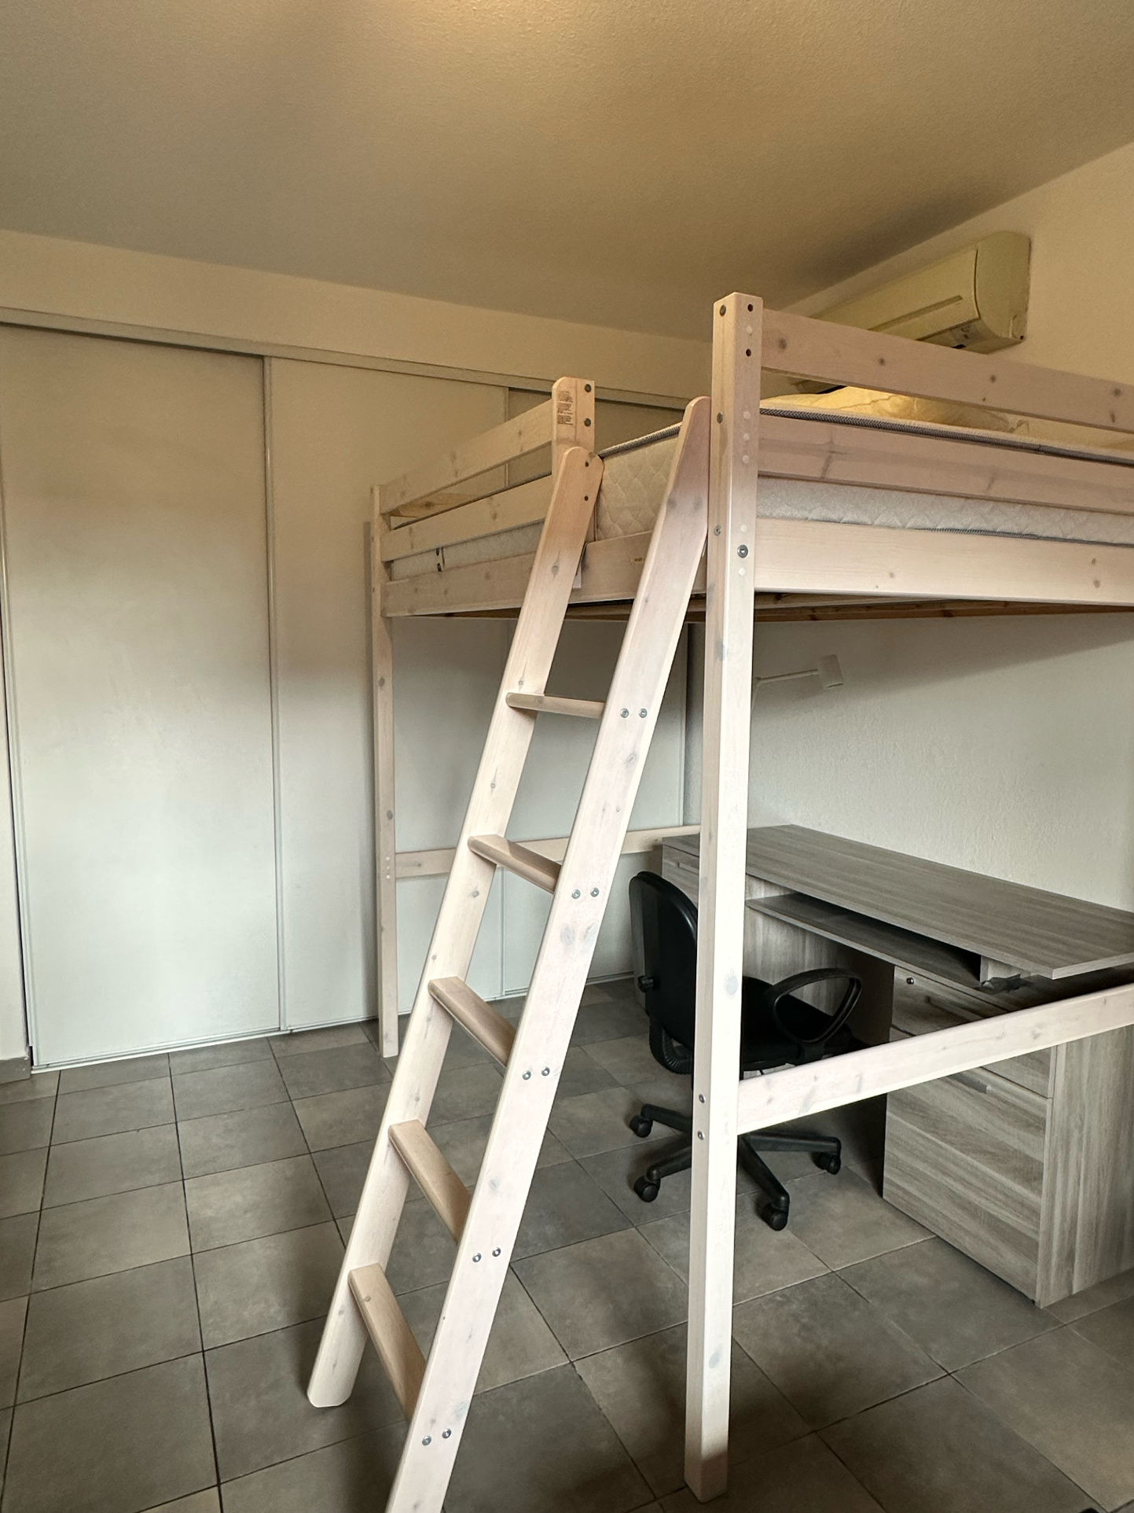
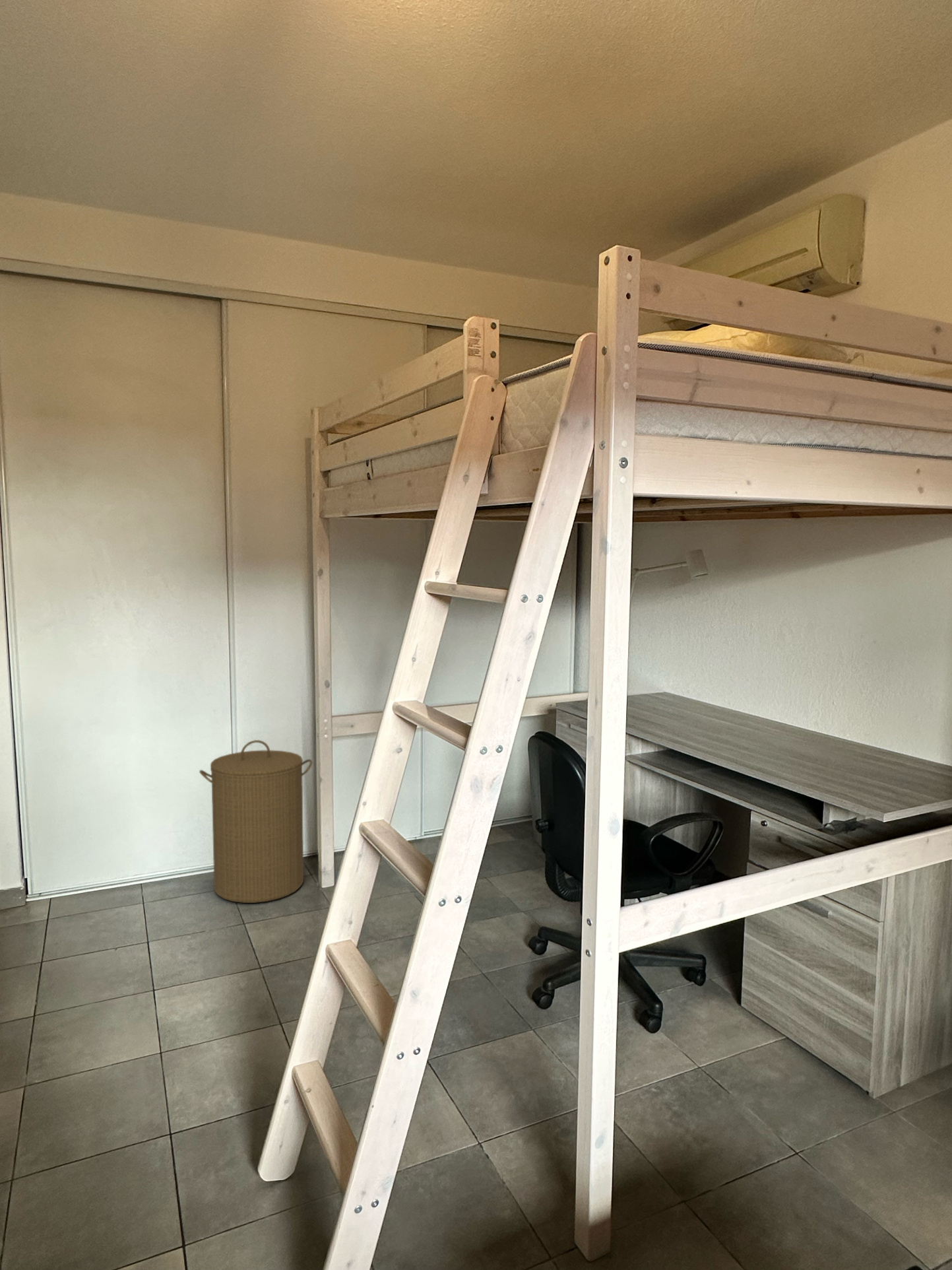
+ laundry hamper (258, 813)
